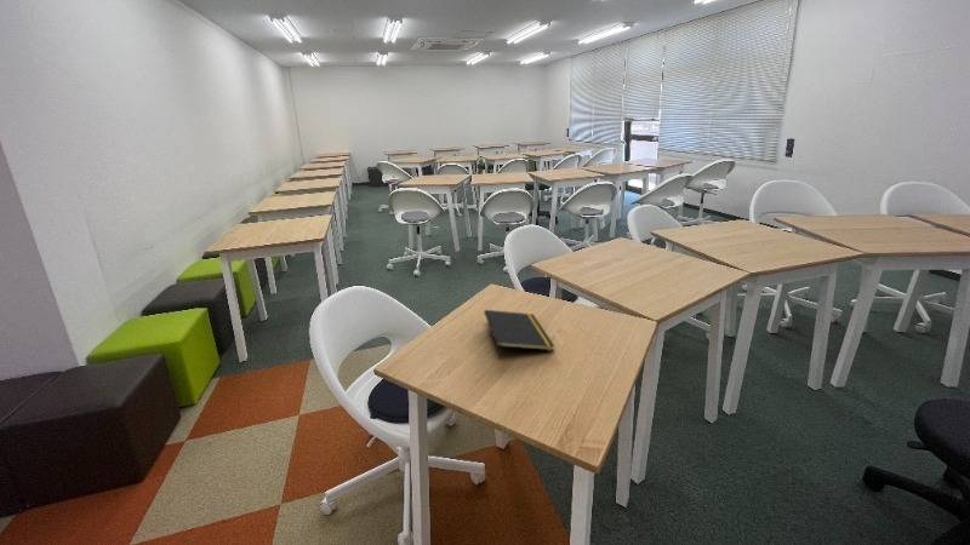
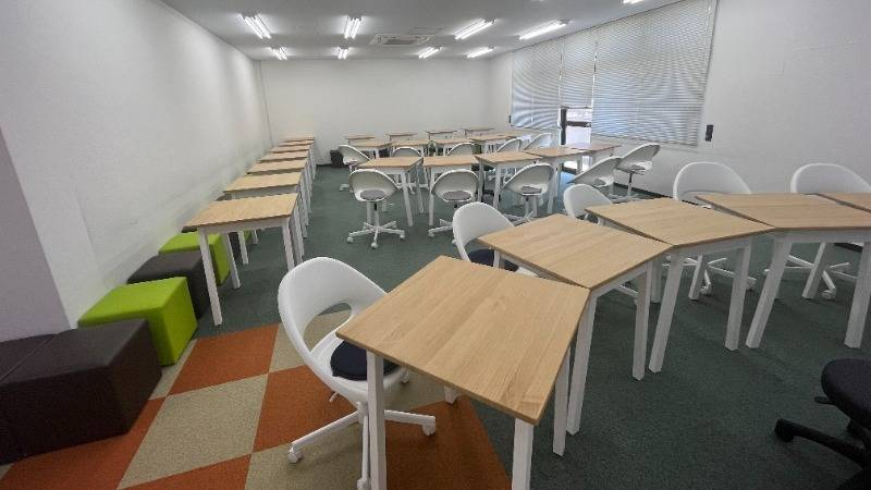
- notepad (517, 328)
